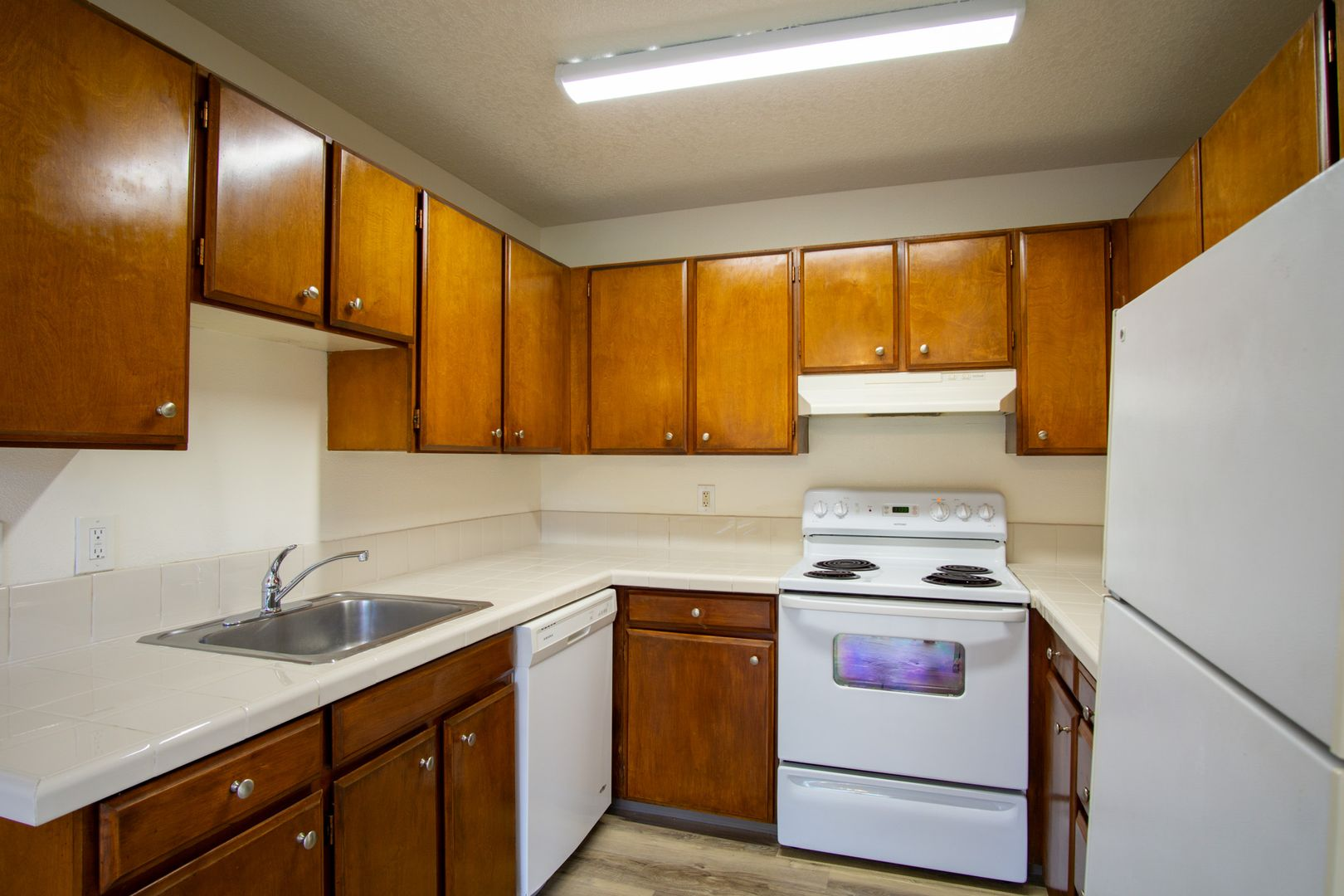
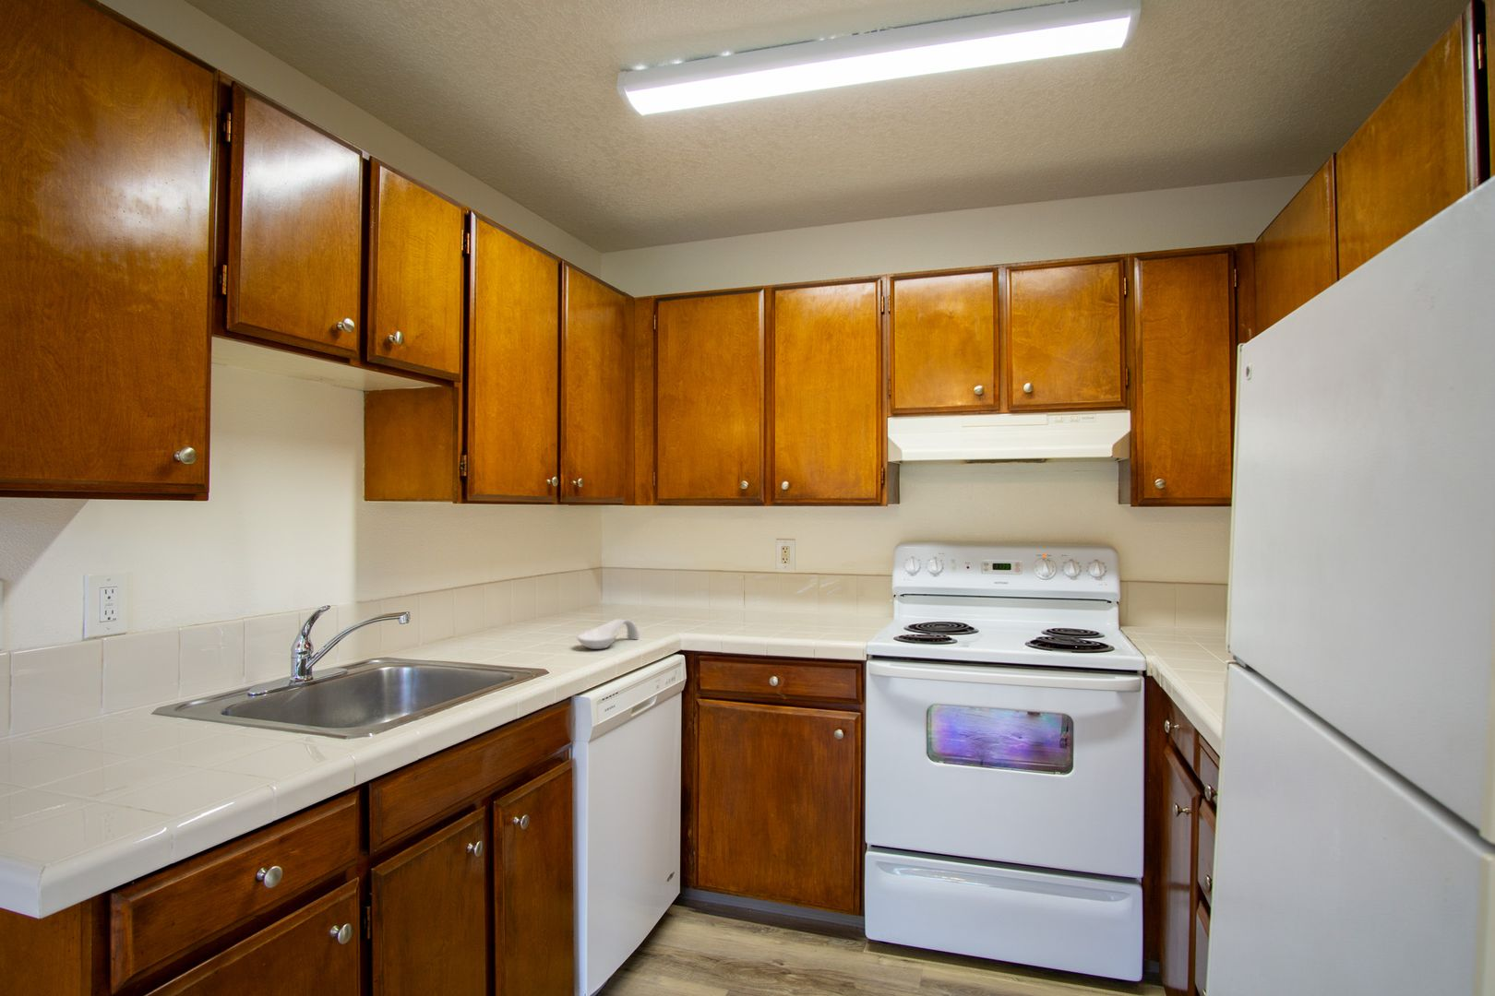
+ spoon rest (610, 633)
